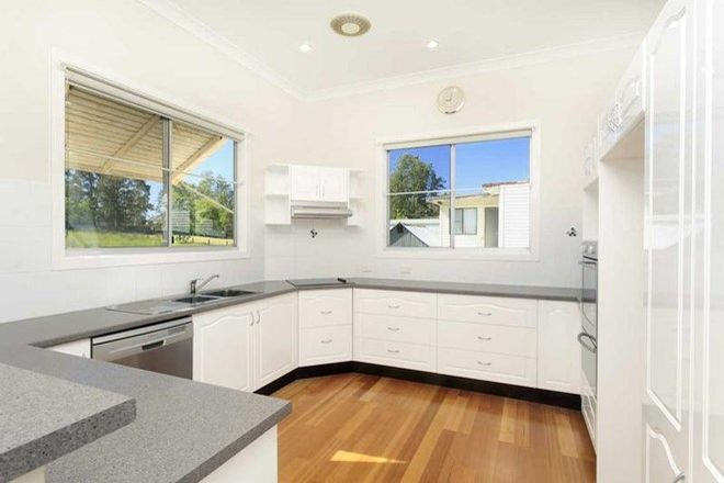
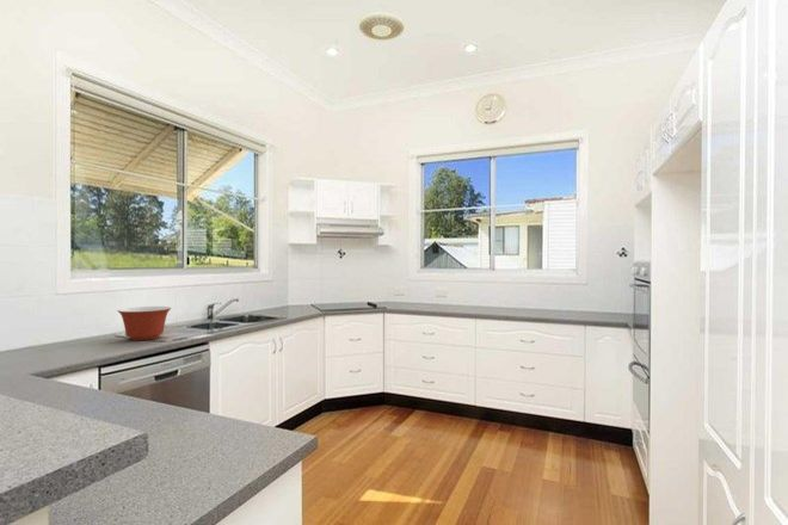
+ mixing bowl (144, 323)
